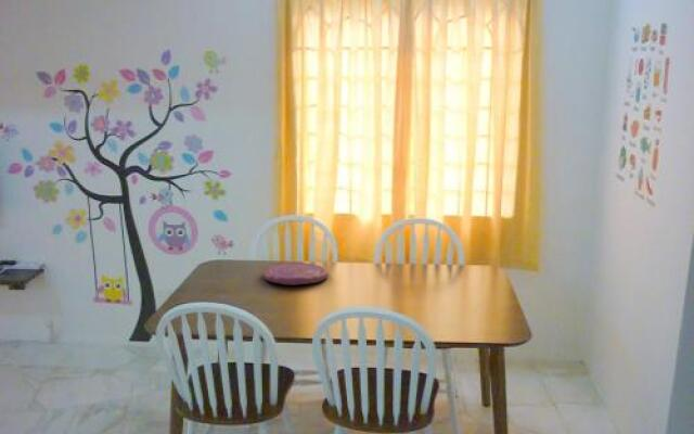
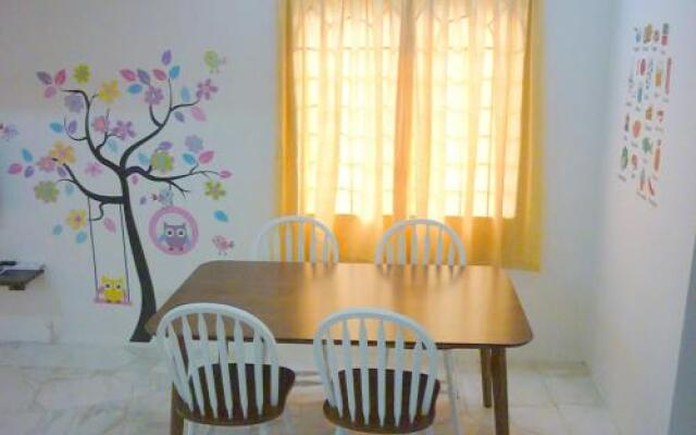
- plate (295, 272)
